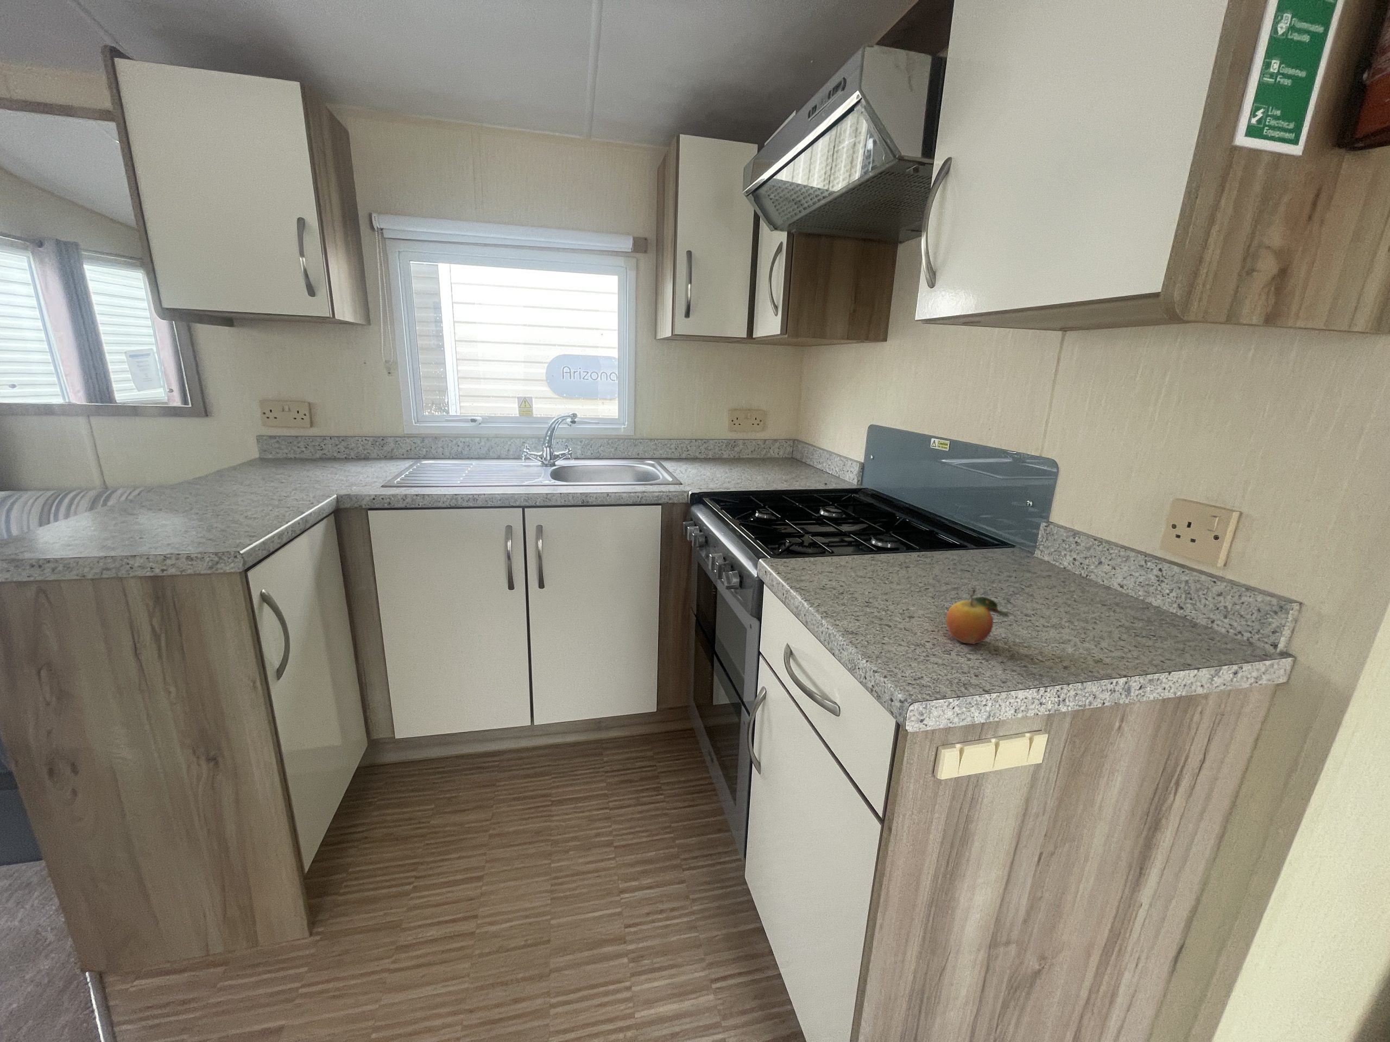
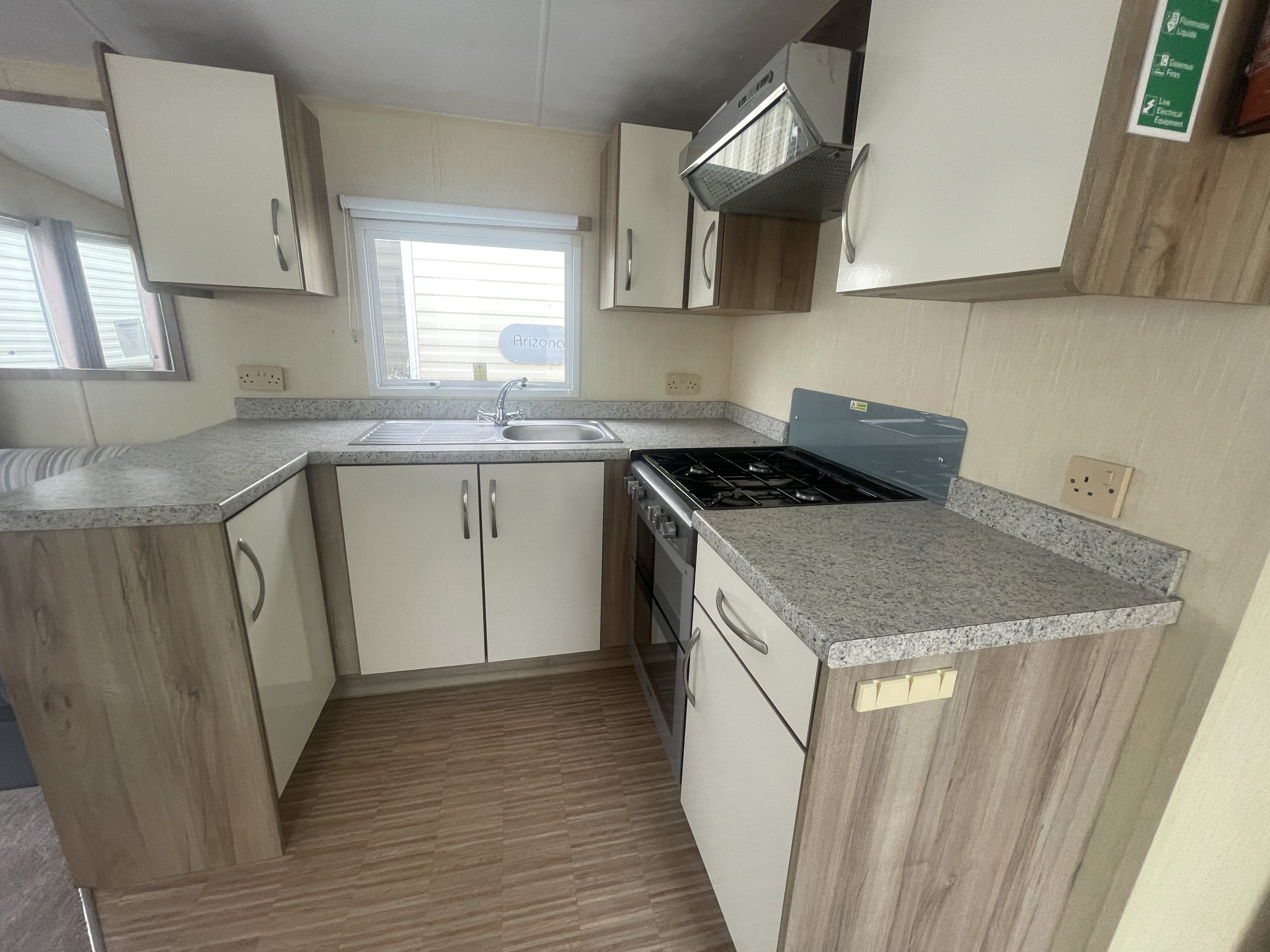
- fruit (982, 614)
